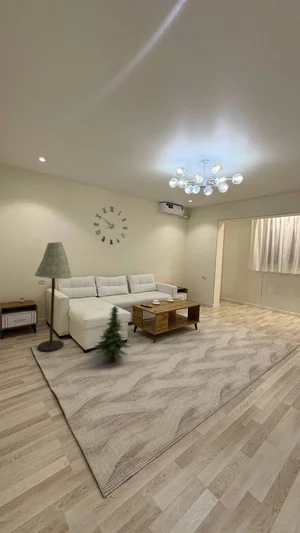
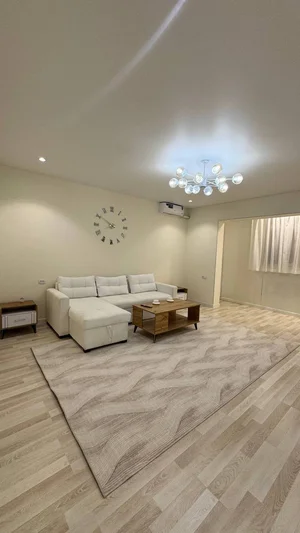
- floor lamp (52, 294)
- tree (113, 333)
